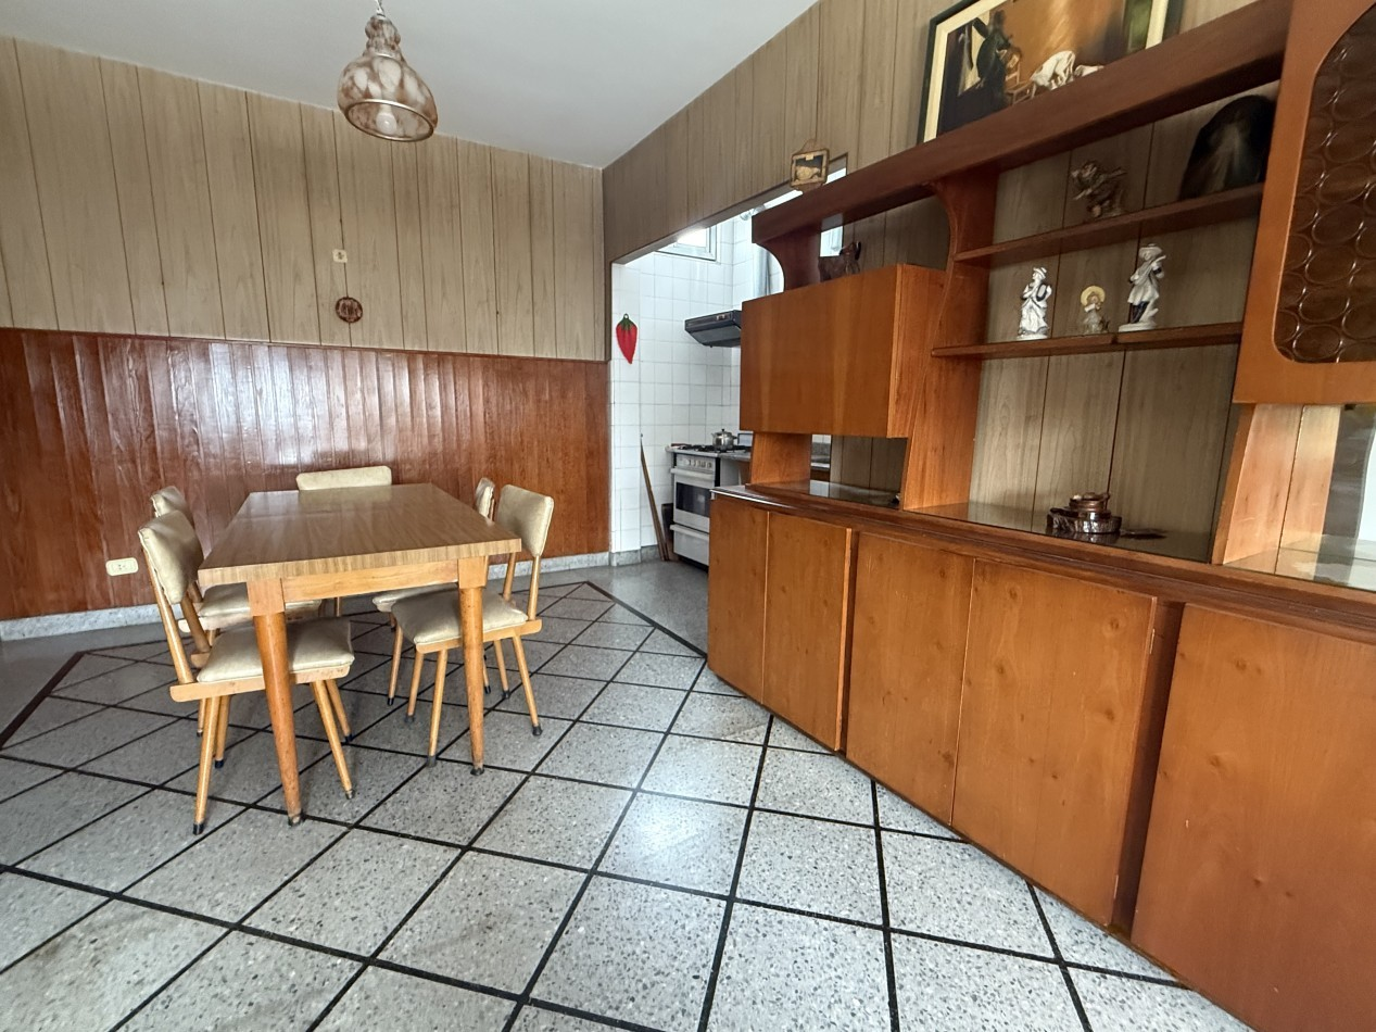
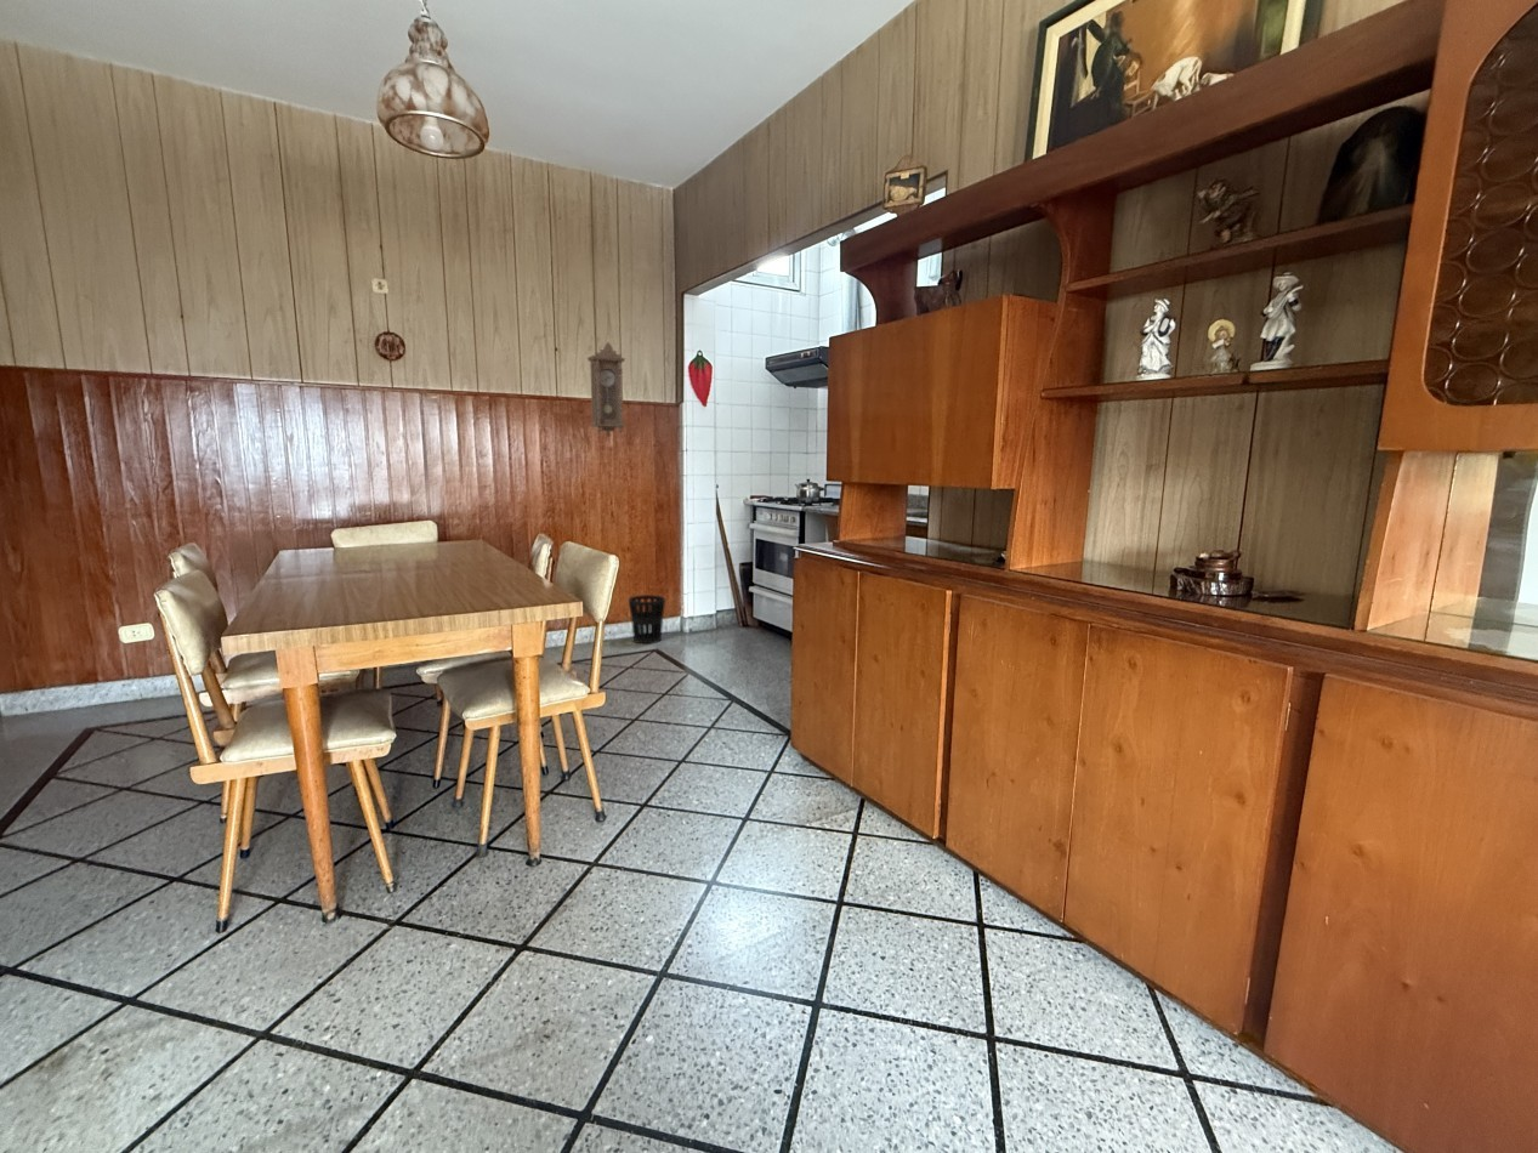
+ pendulum clock (607, 391)
+ wastebasket (647, 619)
